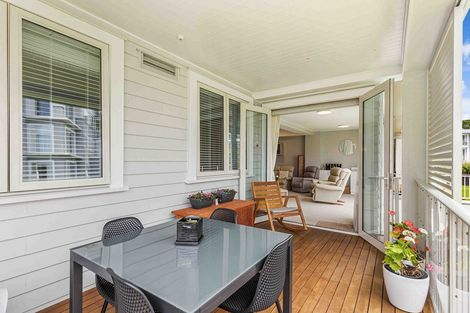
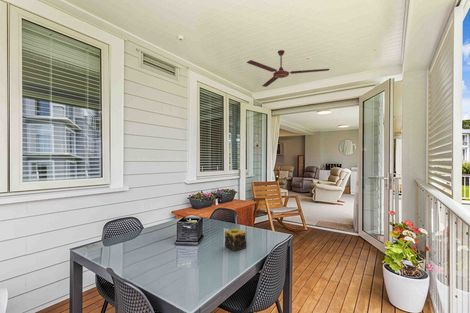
+ candle (235, 239)
+ ceiling fan (287, 71)
